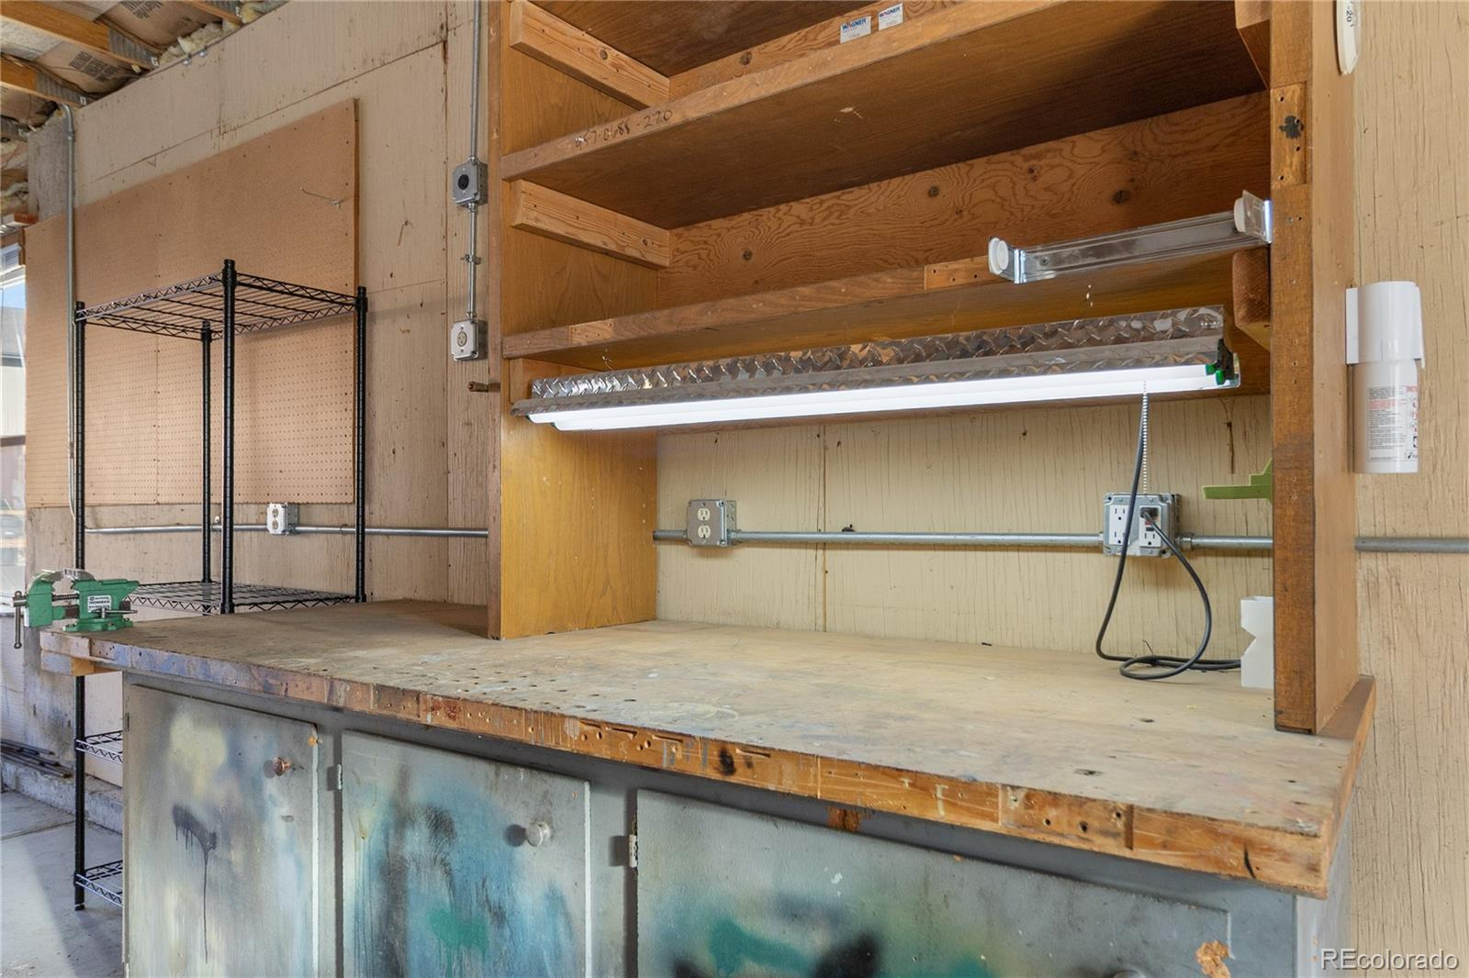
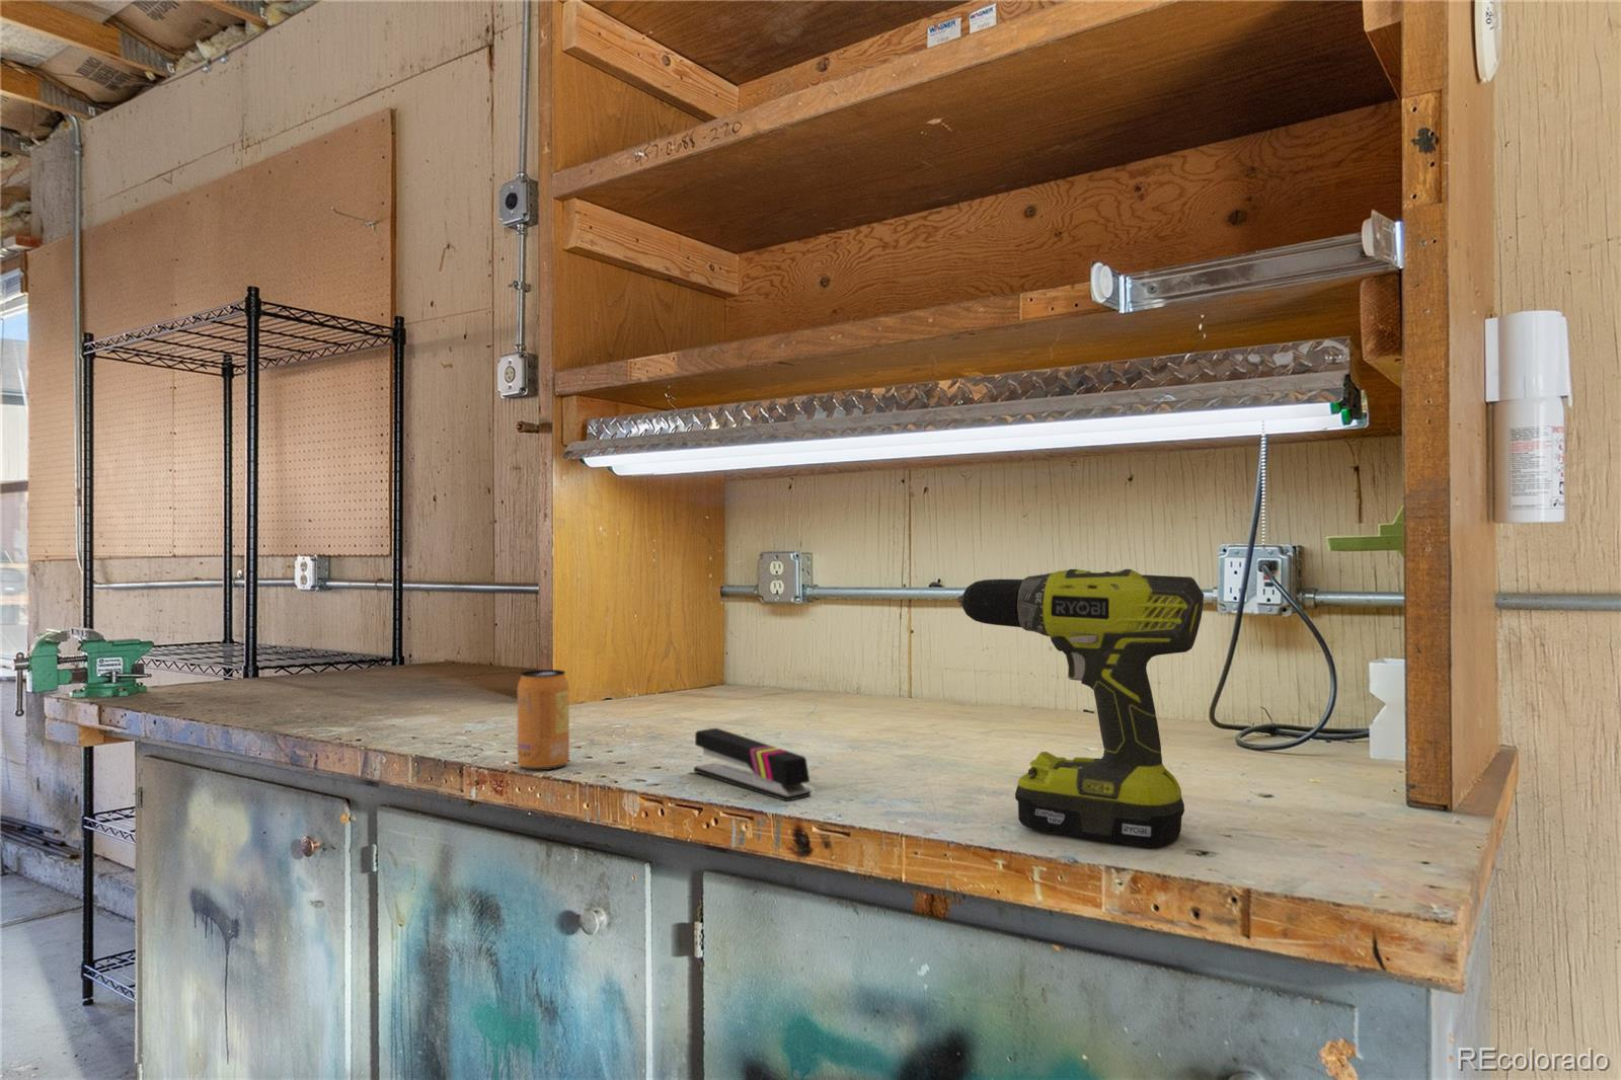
+ stapler (748, 761)
+ beverage can (544, 718)
+ power drill (1082, 683)
